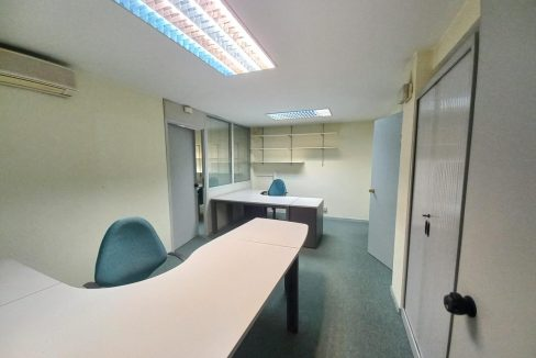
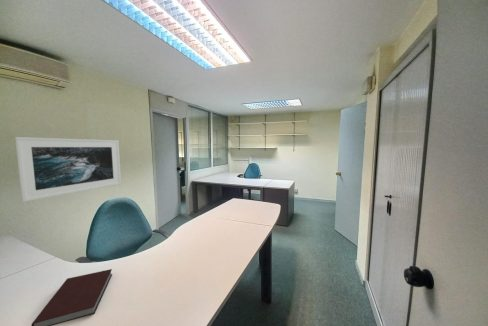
+ notebook (79, 294)
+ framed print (79, 165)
